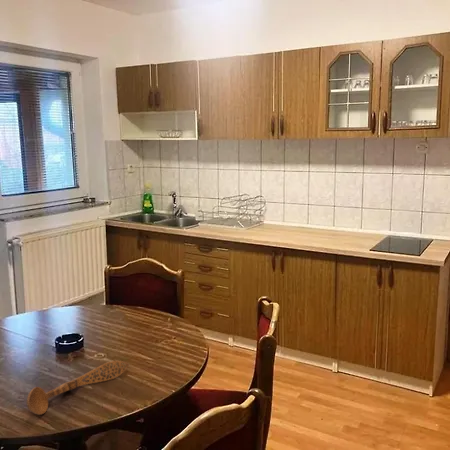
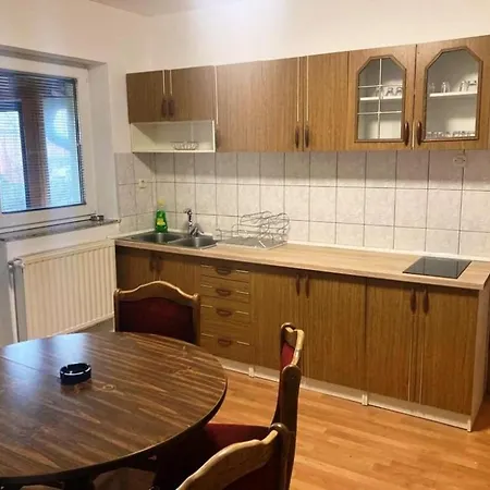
- wooden spoon (81, 384)
